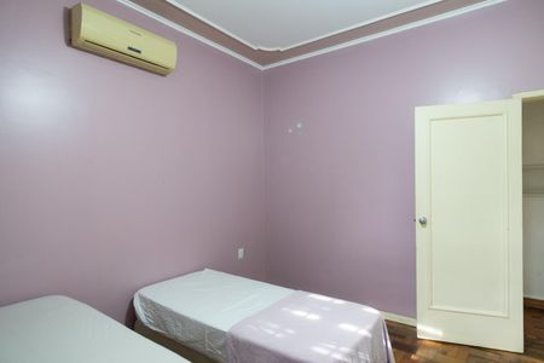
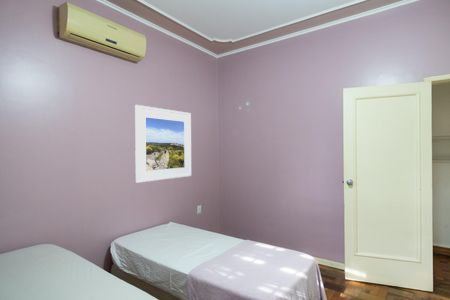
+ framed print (166, 144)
